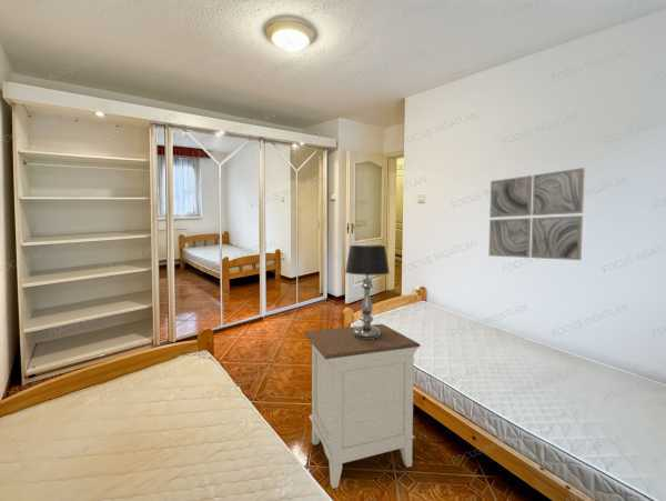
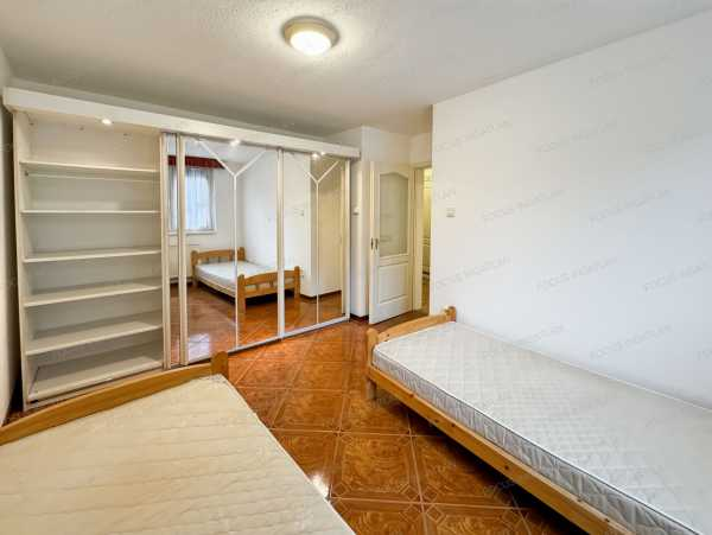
- table lamp (366, 290)
- wall art (532, 218)
- nightstand (357, 394)
